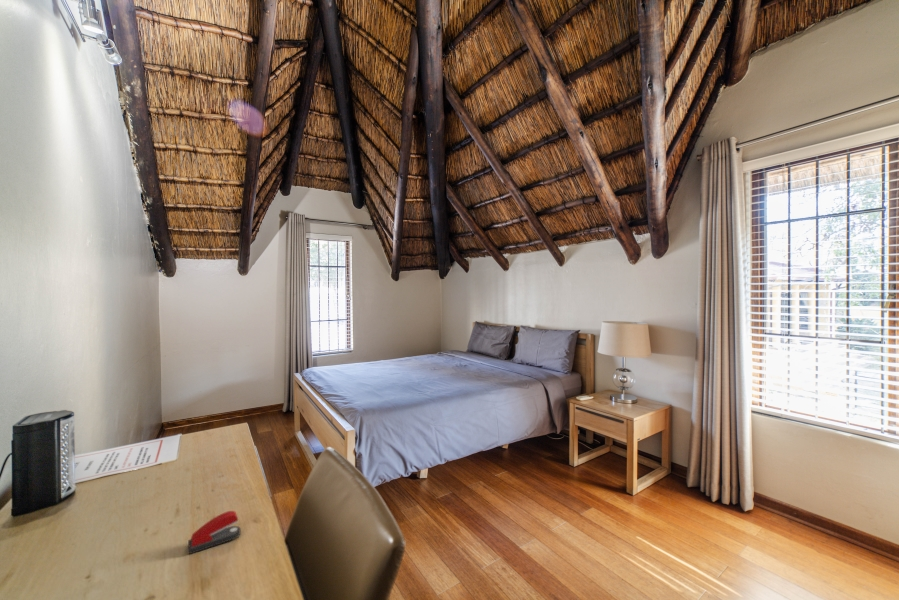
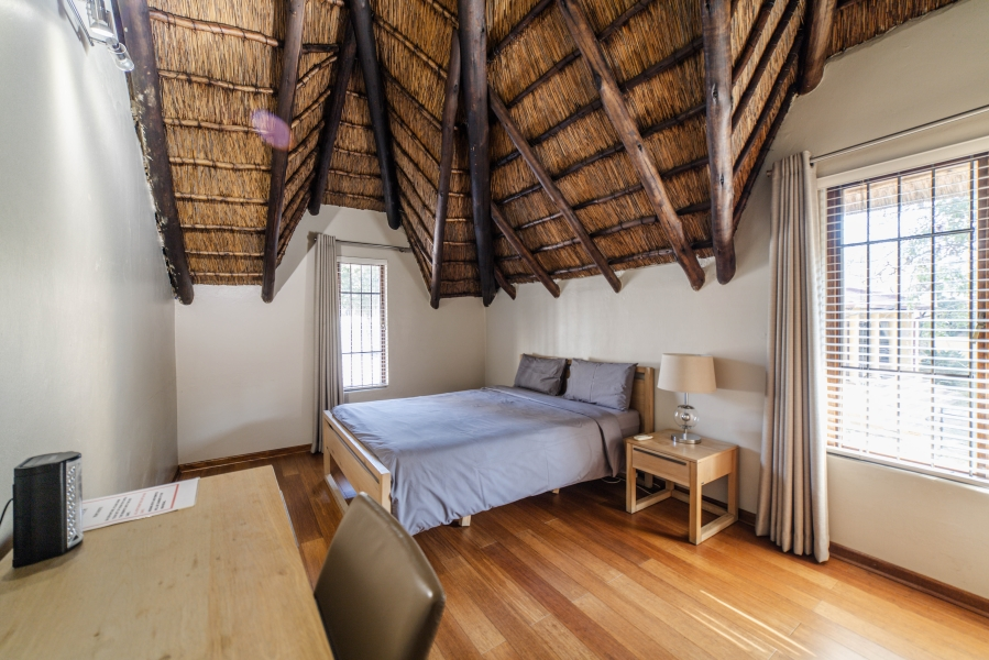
- stapler (215, 529)
